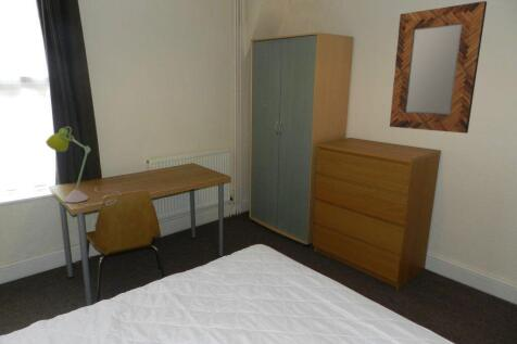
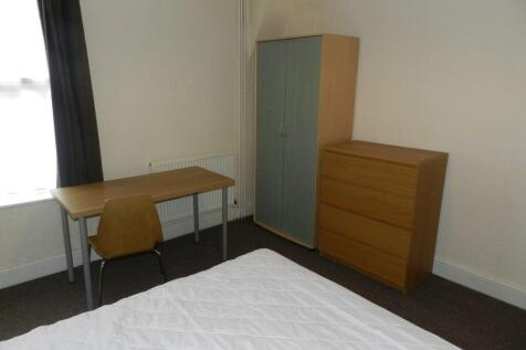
- desk lamp (85, 161)
- home mirror (432, 71)
